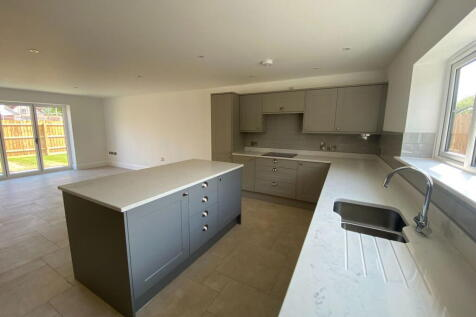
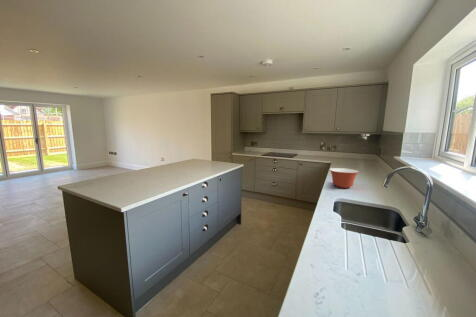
+ mixing bowl (343, 178)
